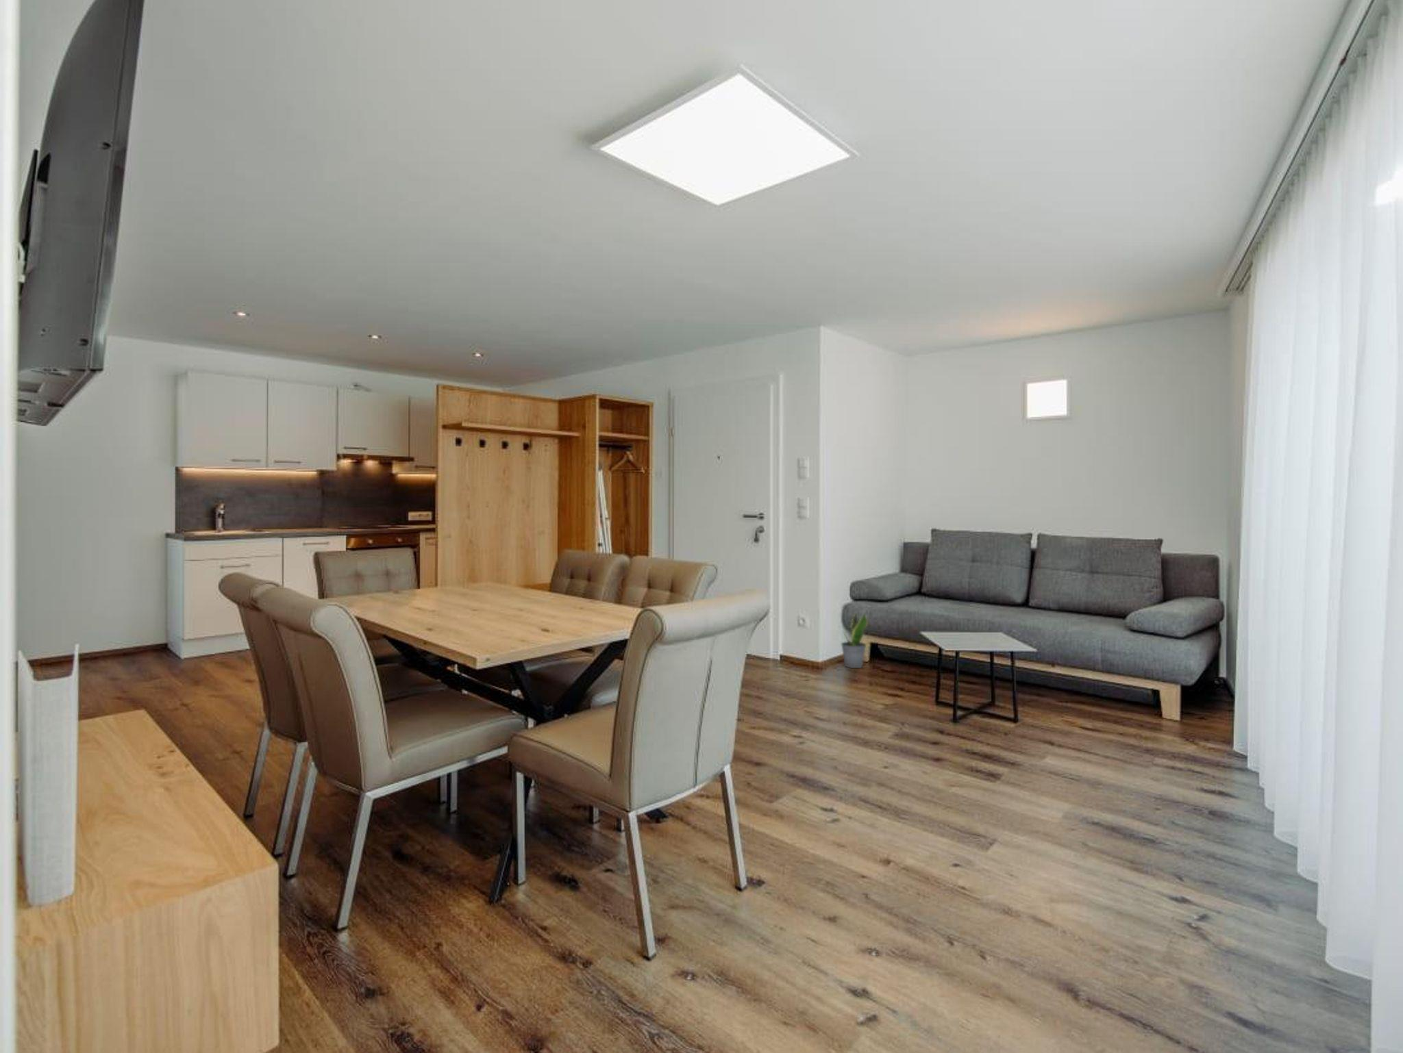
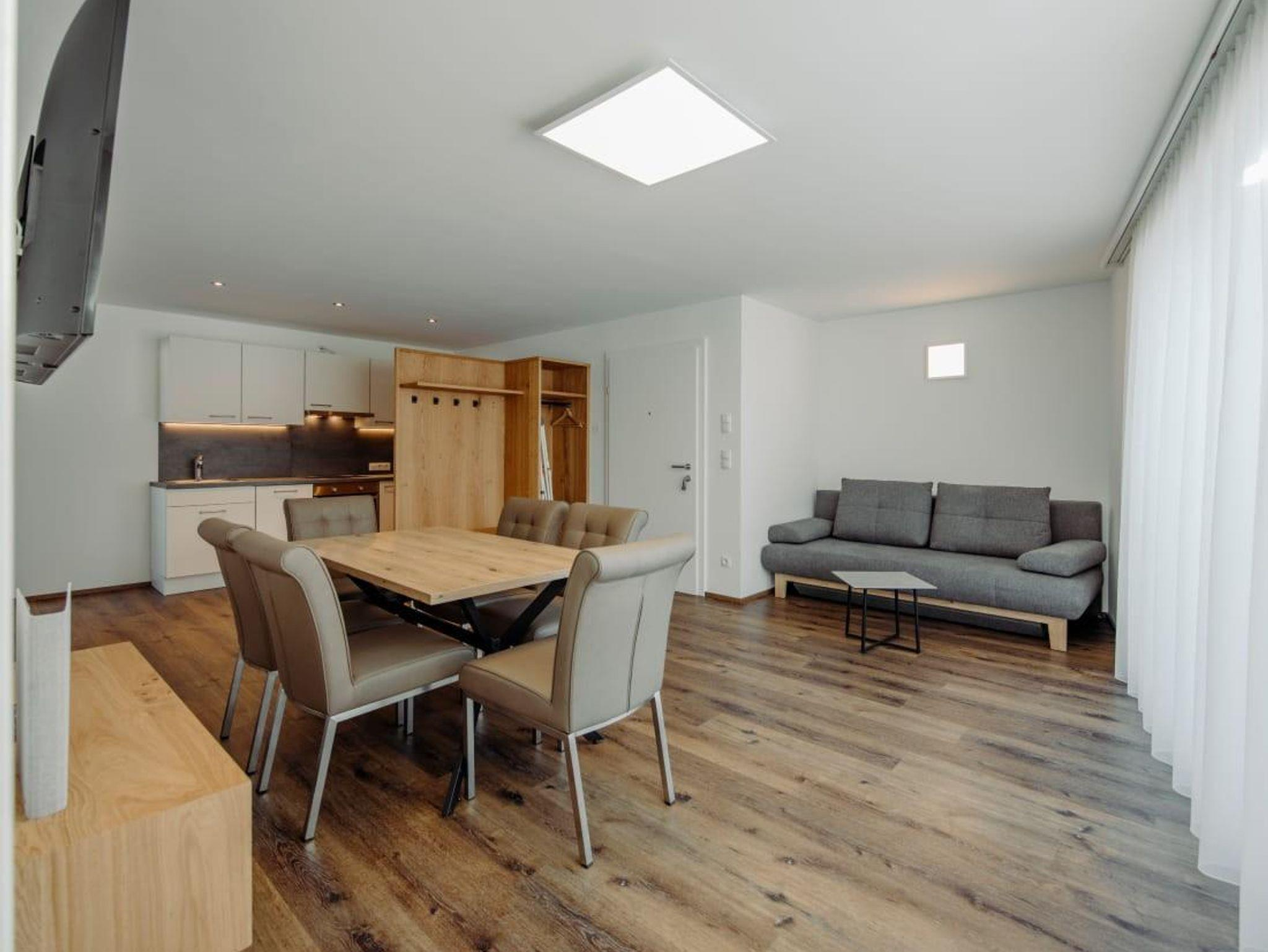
- potted plant (853, 639)
